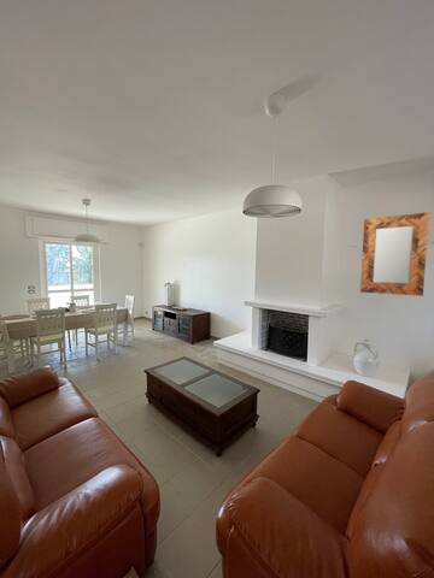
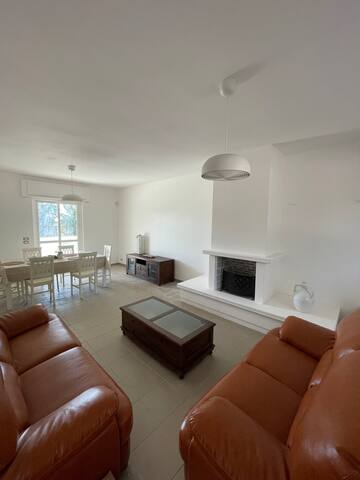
- home mirror (392, 255)
